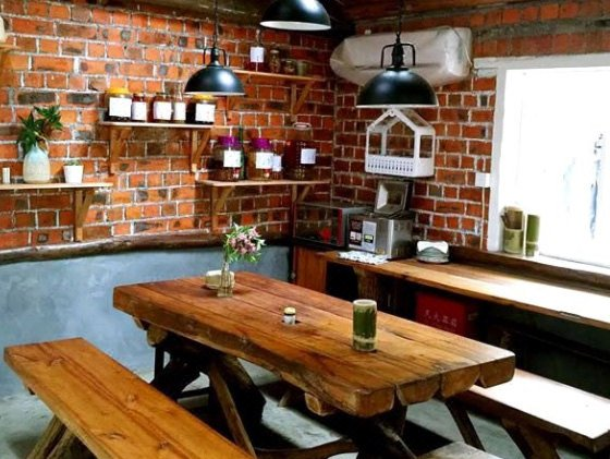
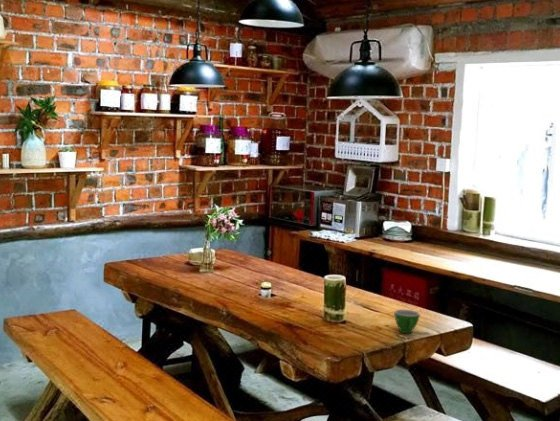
+ teacup (407, 322)
